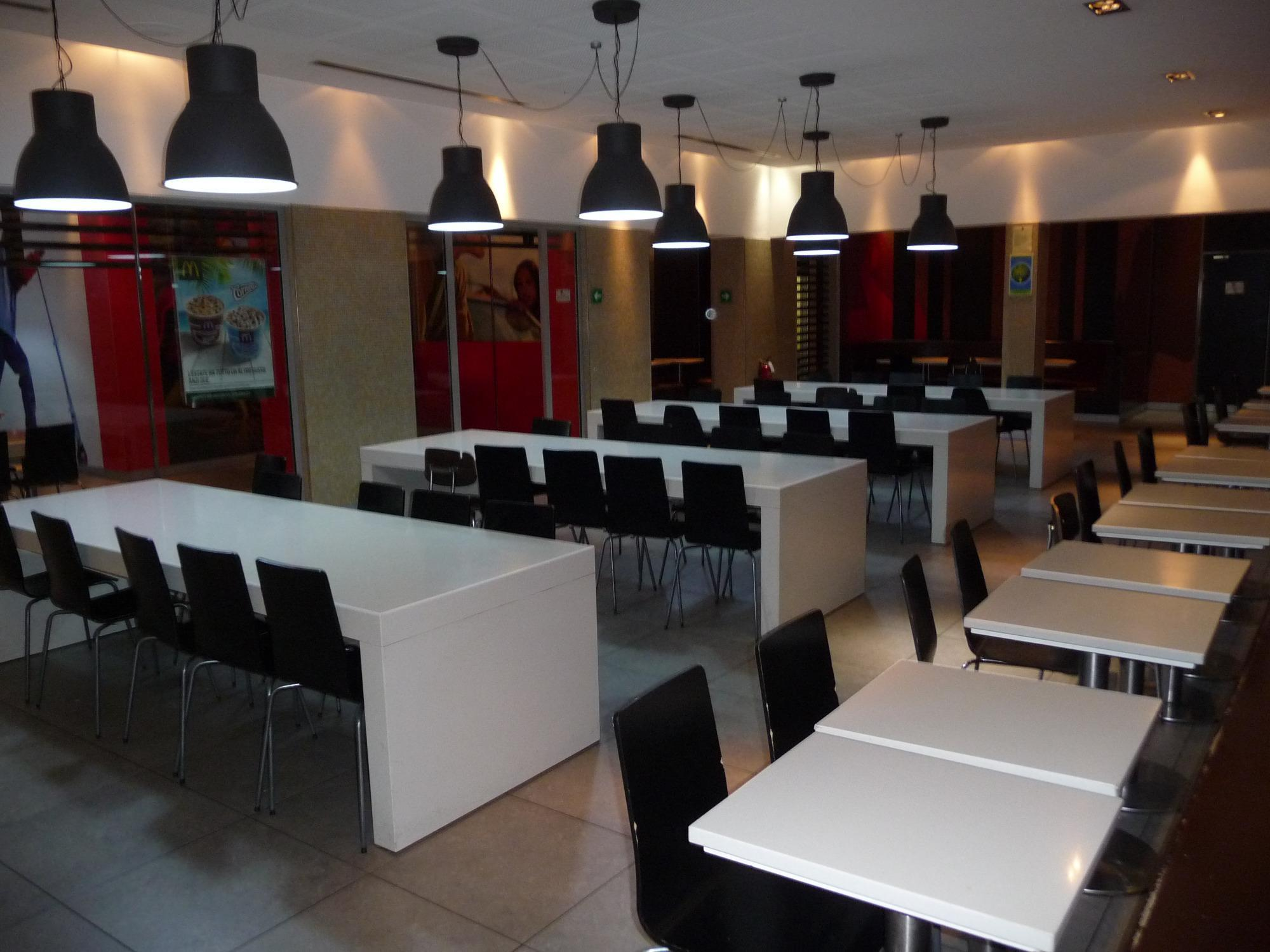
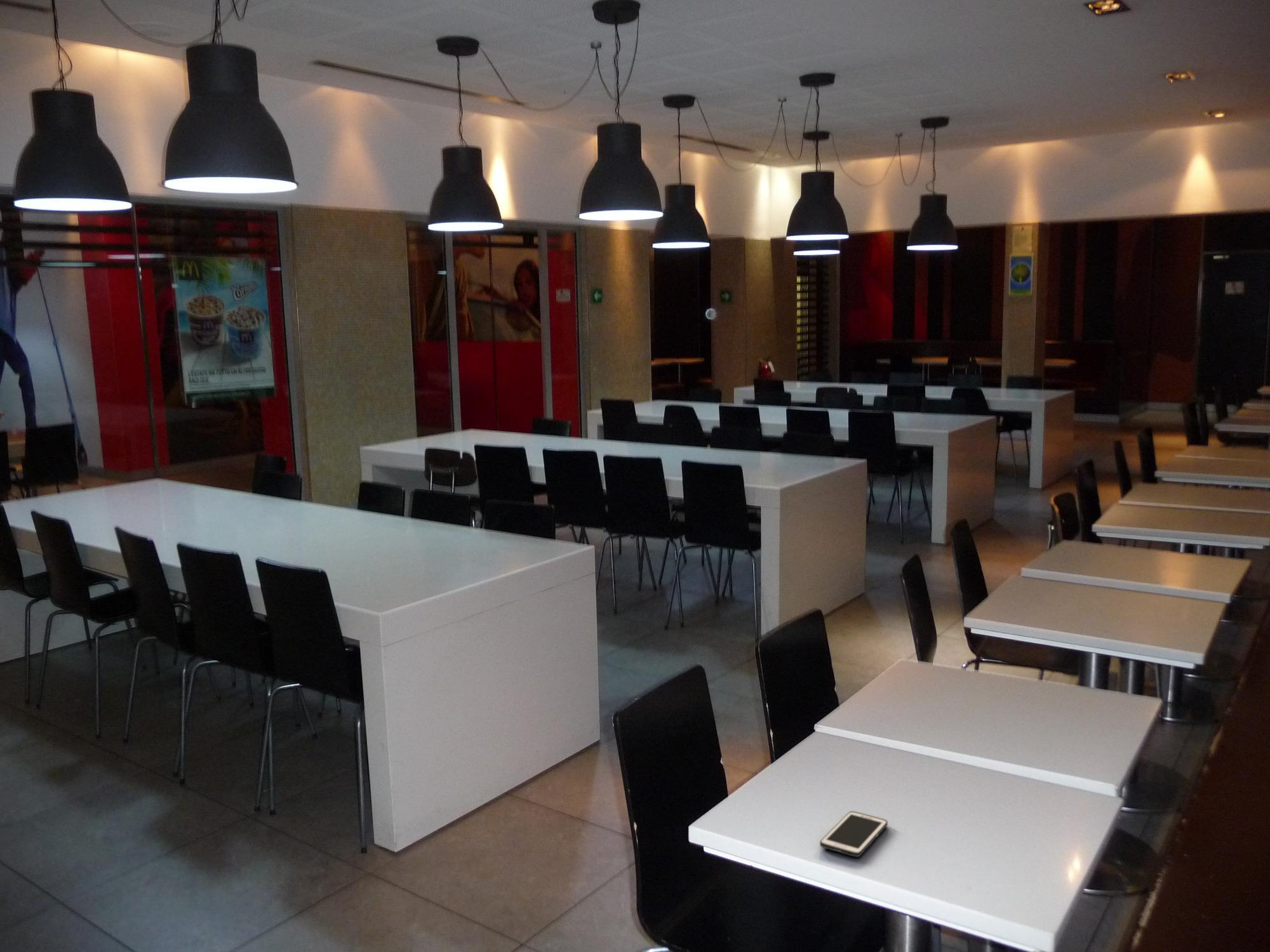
+ cell phone (854, 833)
